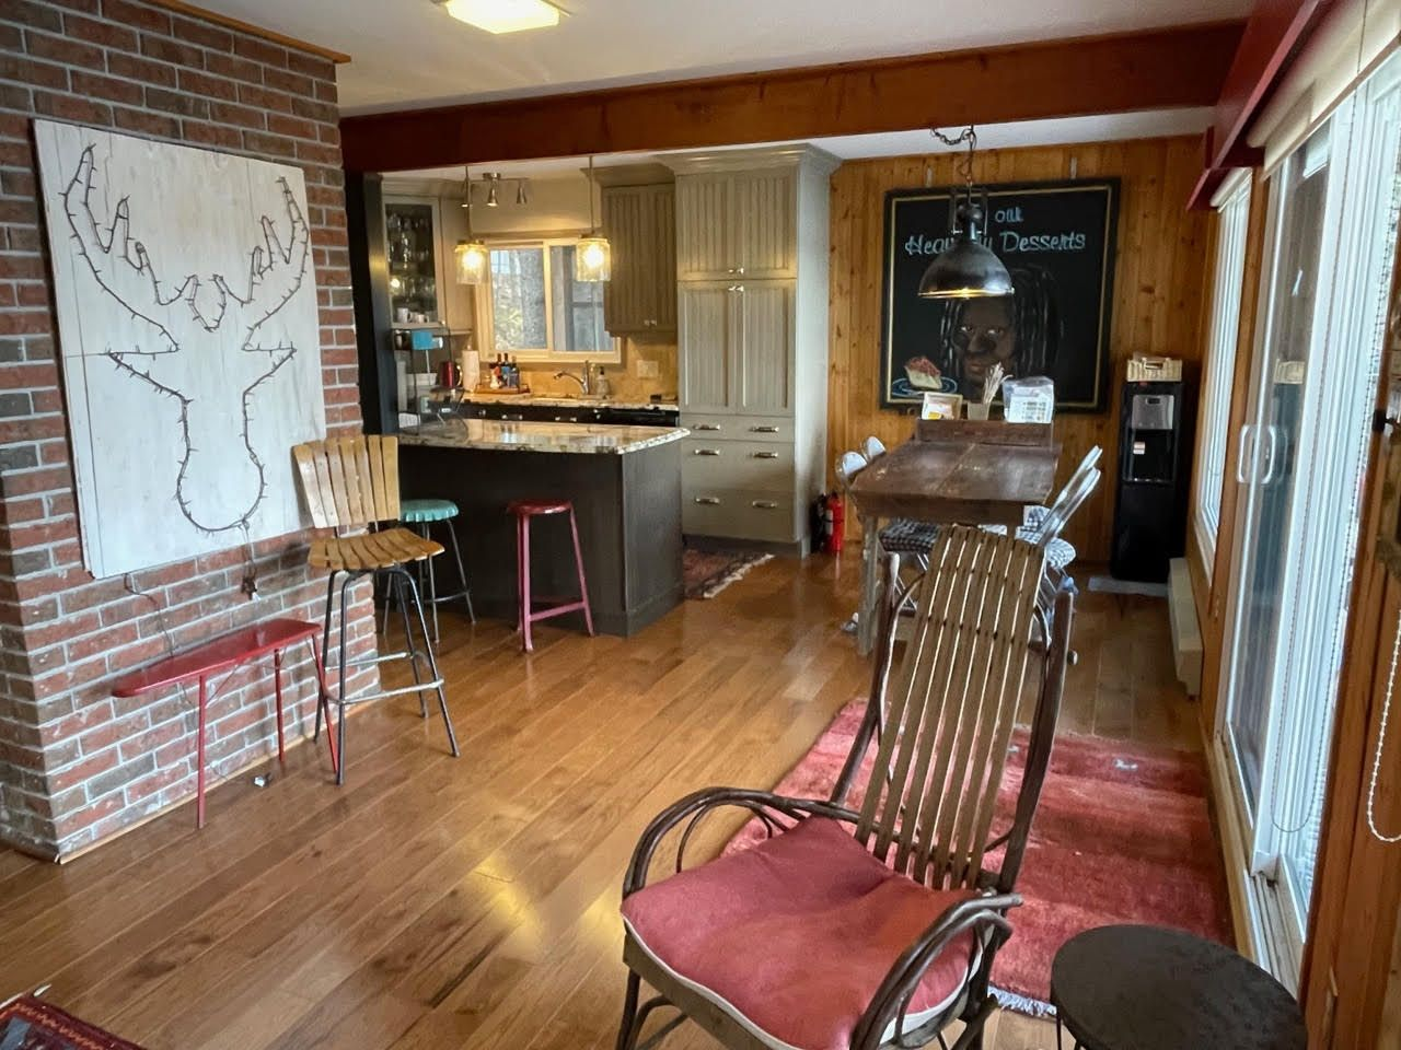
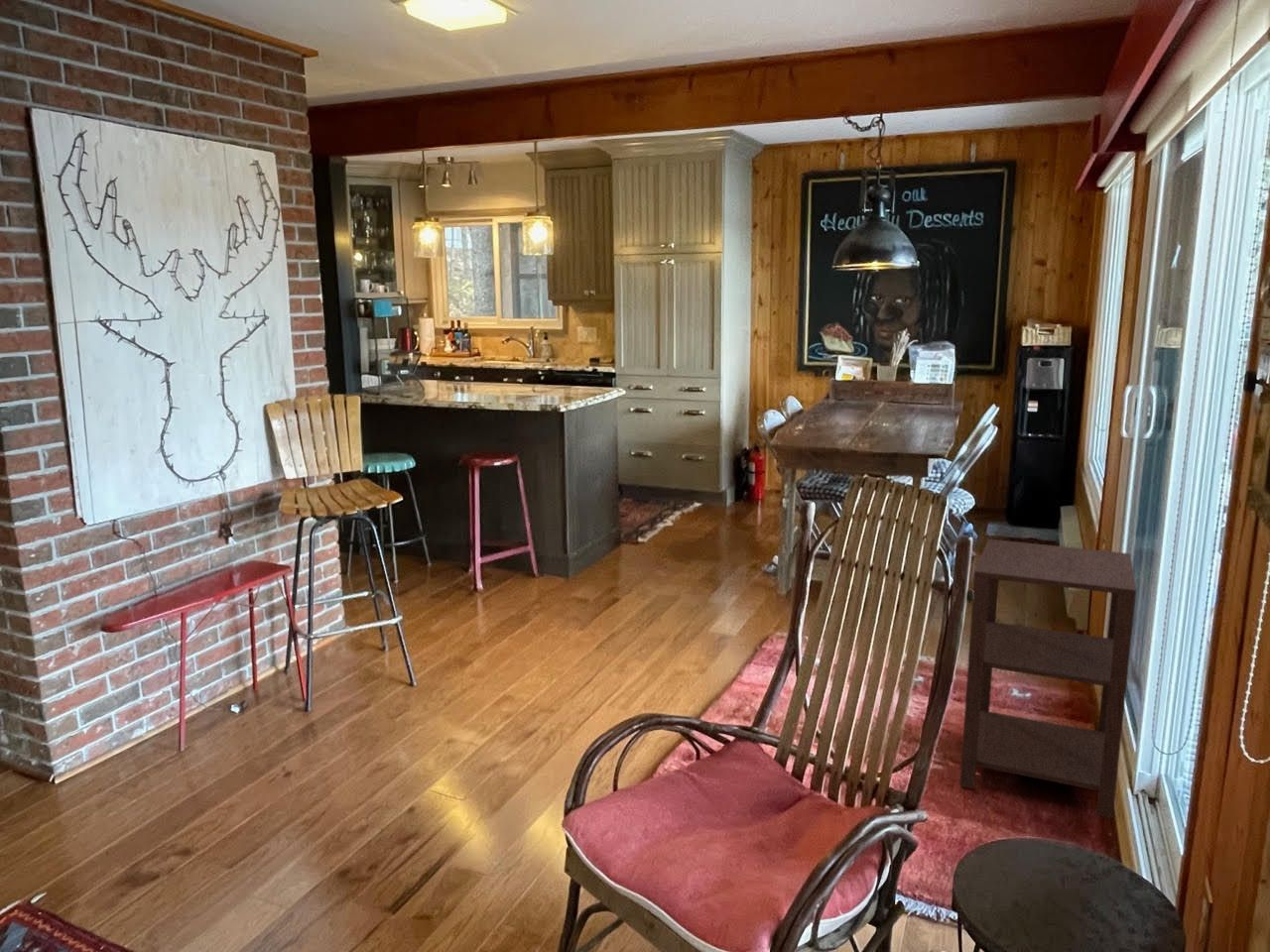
+ side table (1046, 668)
